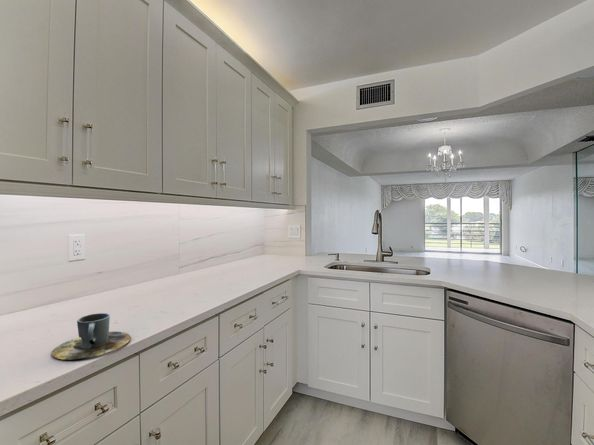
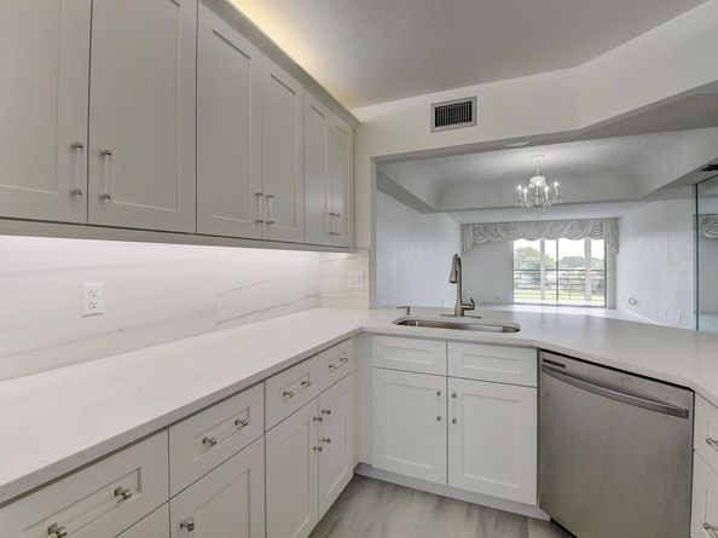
- cup (93, 330)
